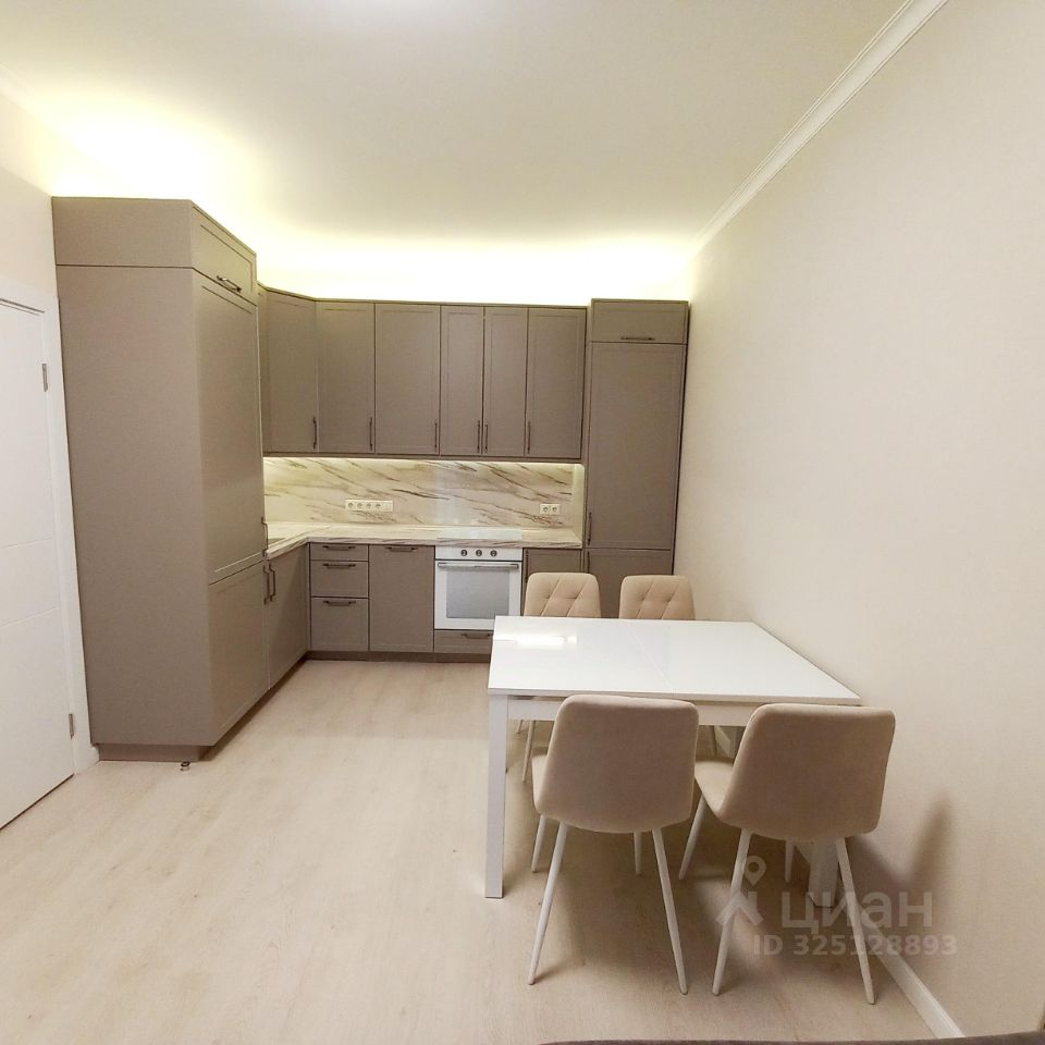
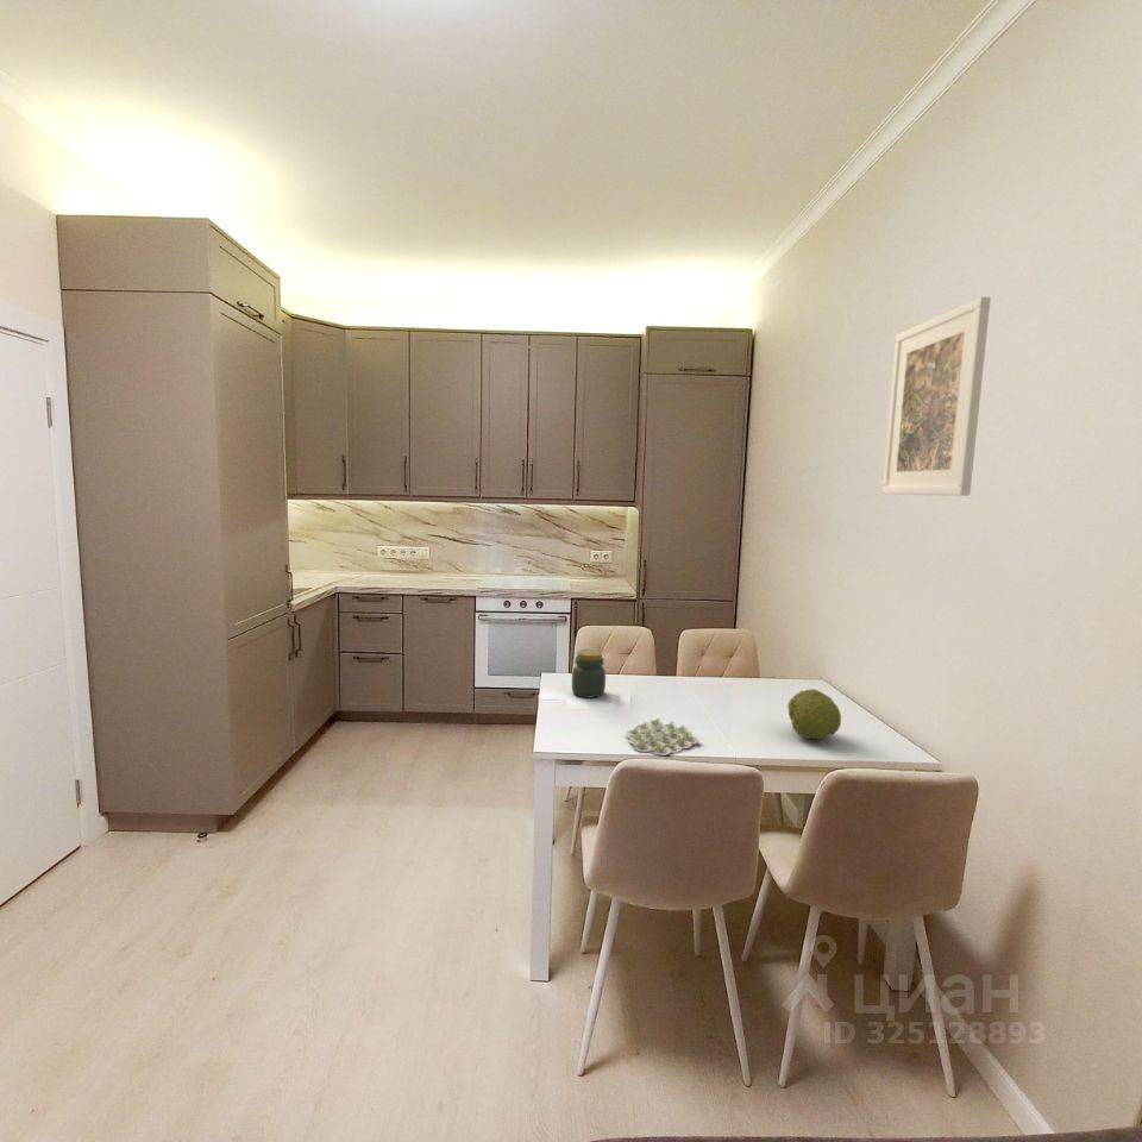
+ jar (589, 672)
+ fruit (812, 714)
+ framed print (929, 407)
+ teacup (661, 734)
